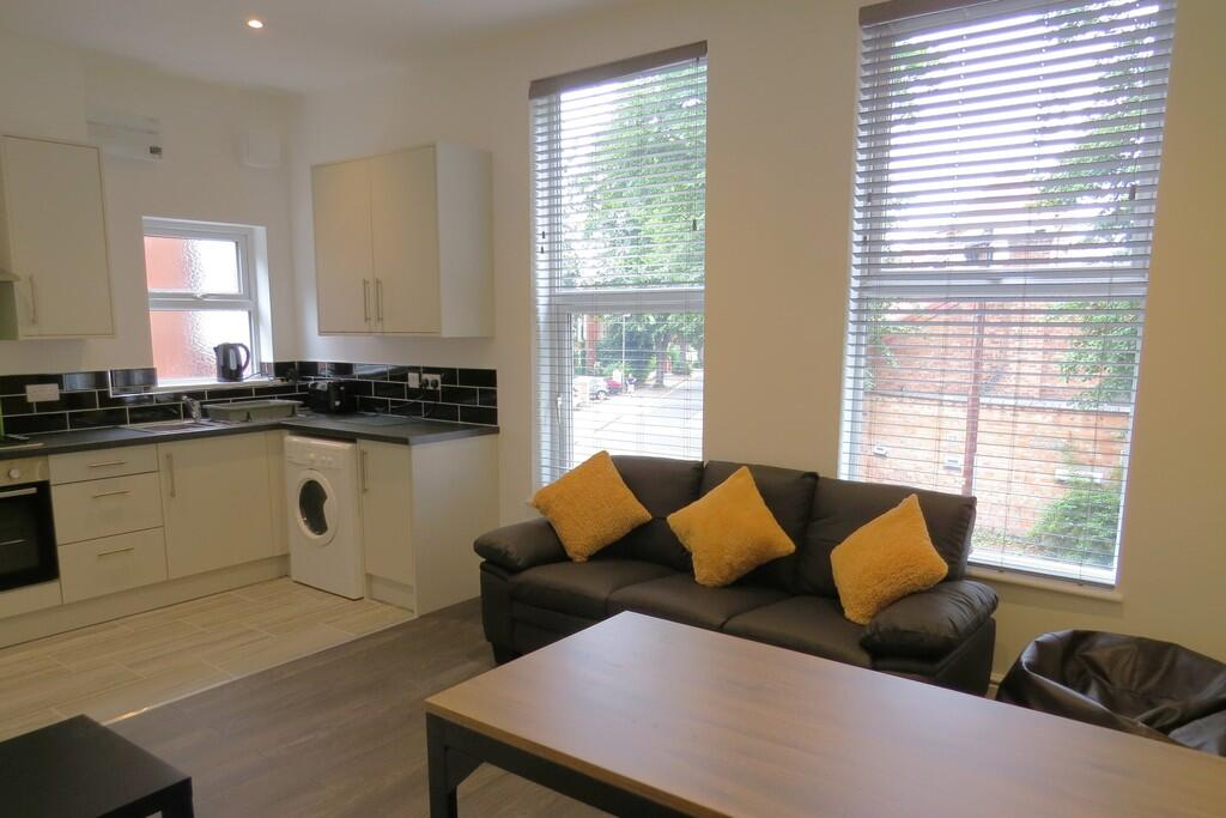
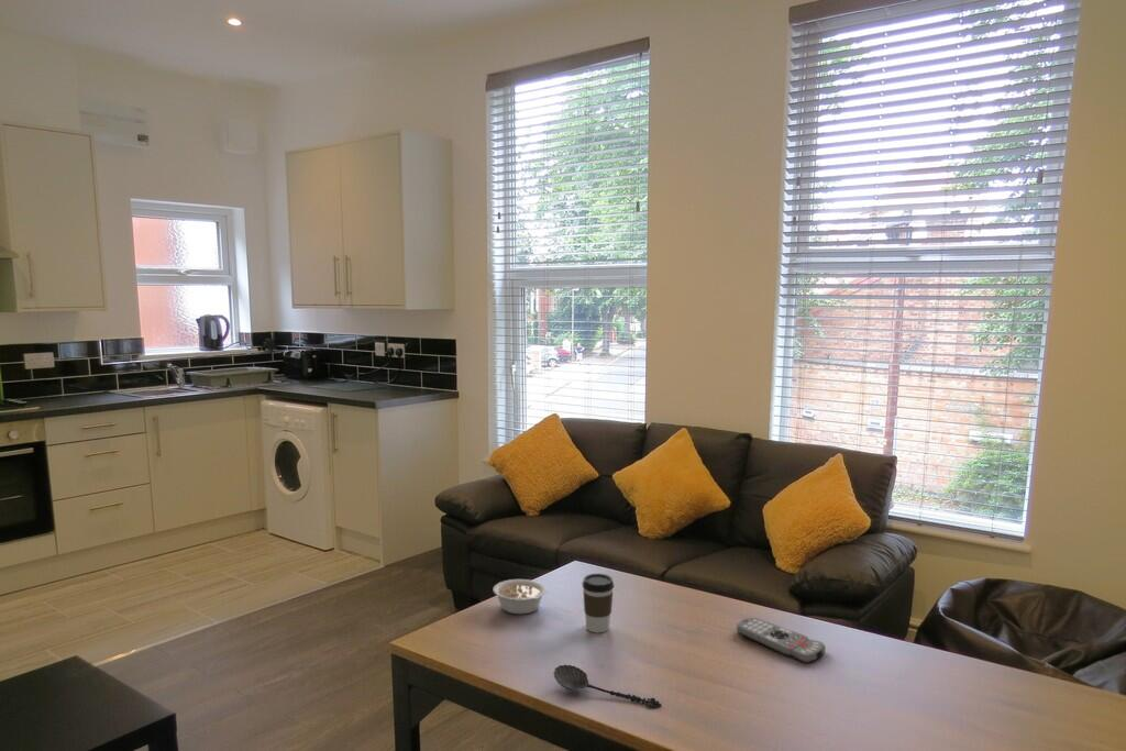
+ spoon (605, 689)
+ remote control (777, 638)
+ legume (521, 596)
+ coffee cup (597, 603)
